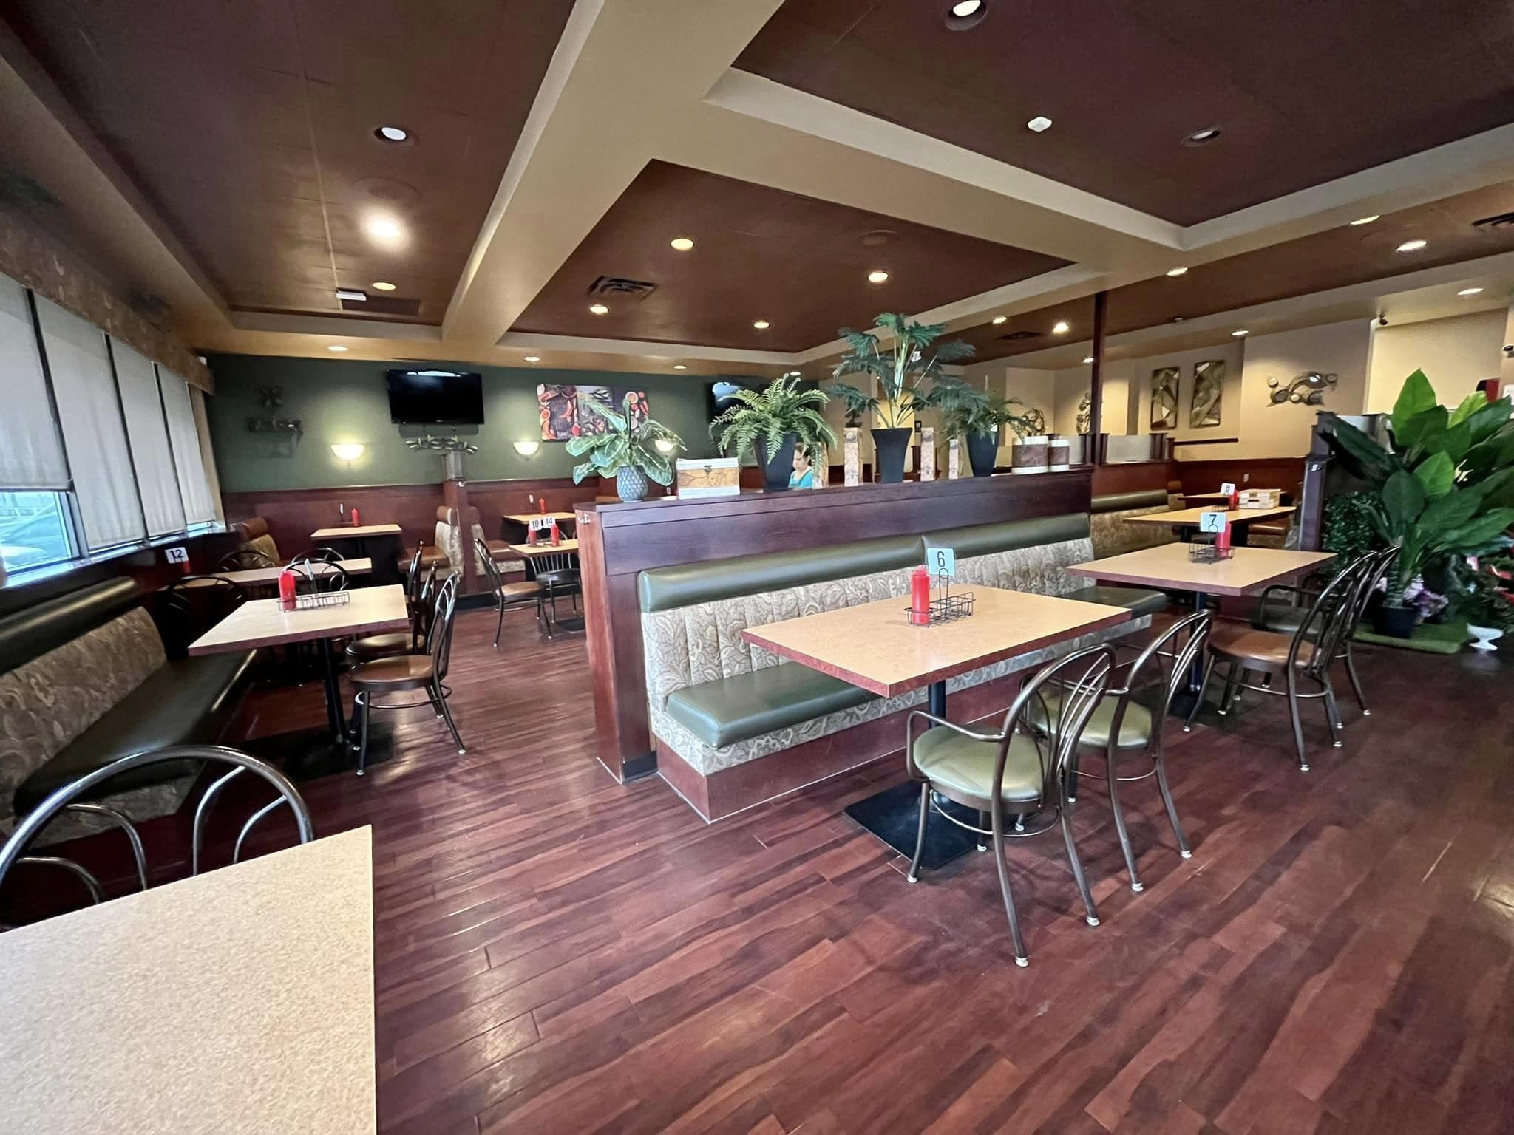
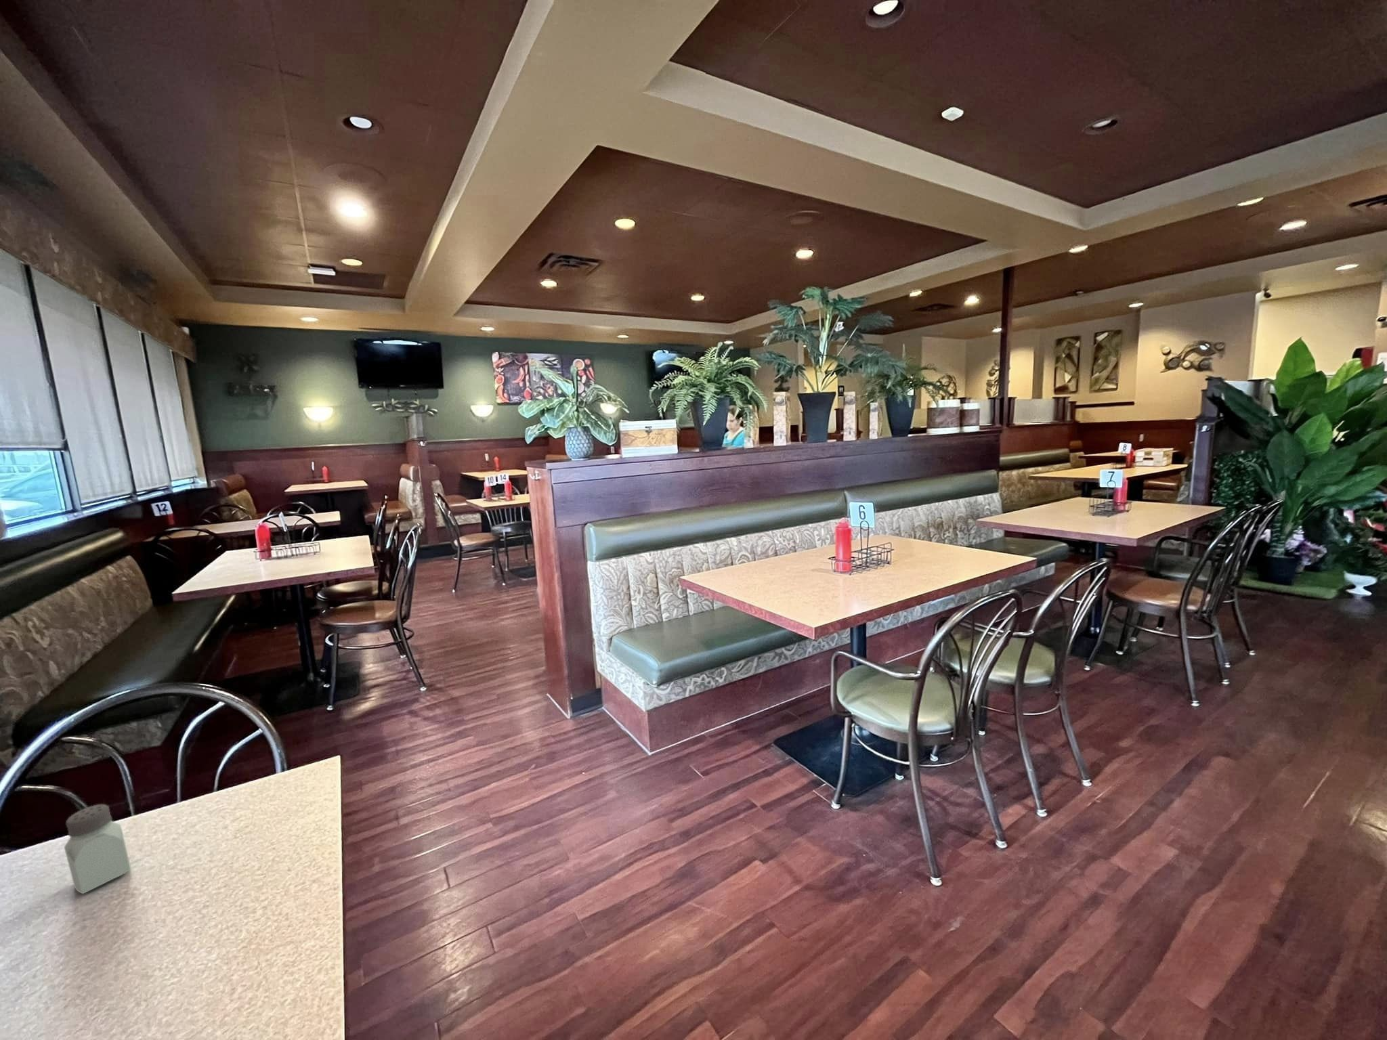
+ saltshaker (95, 846)
